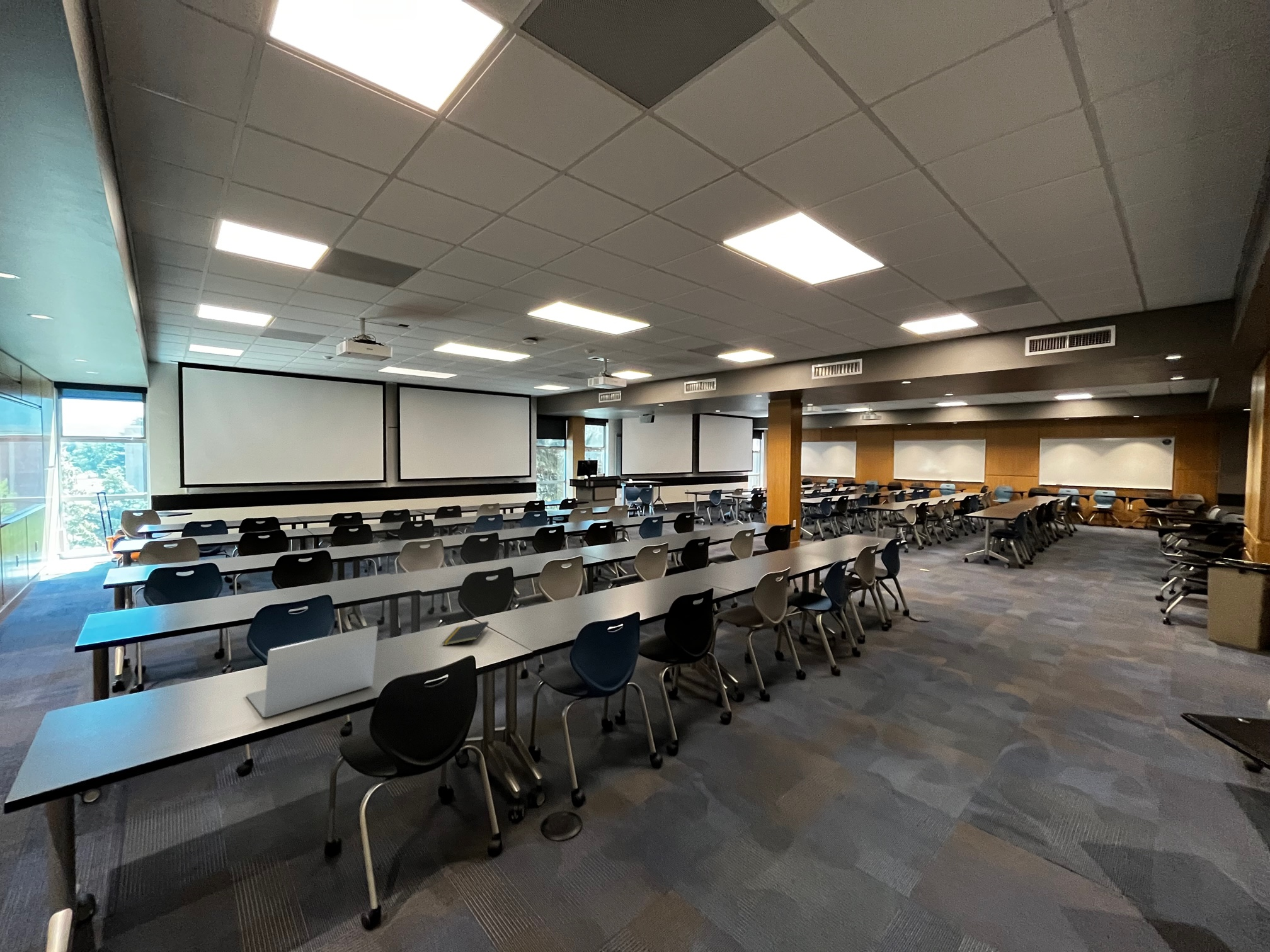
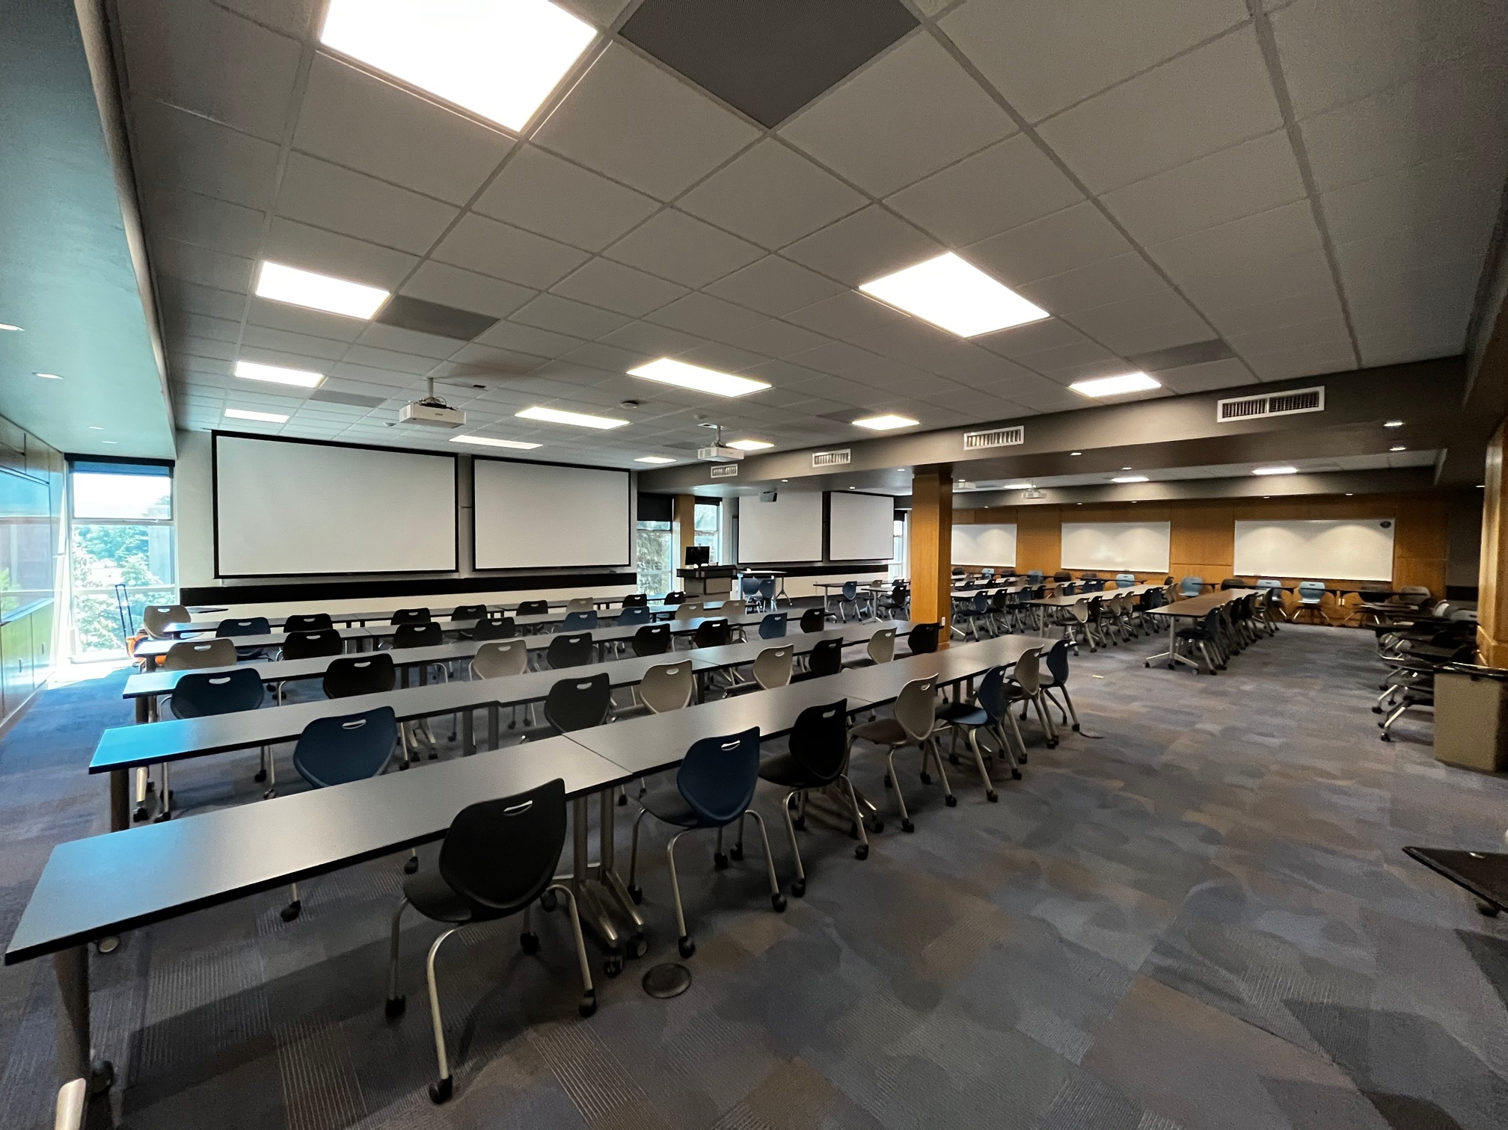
- laptop (312, 660)
- notepad (466, 633)
